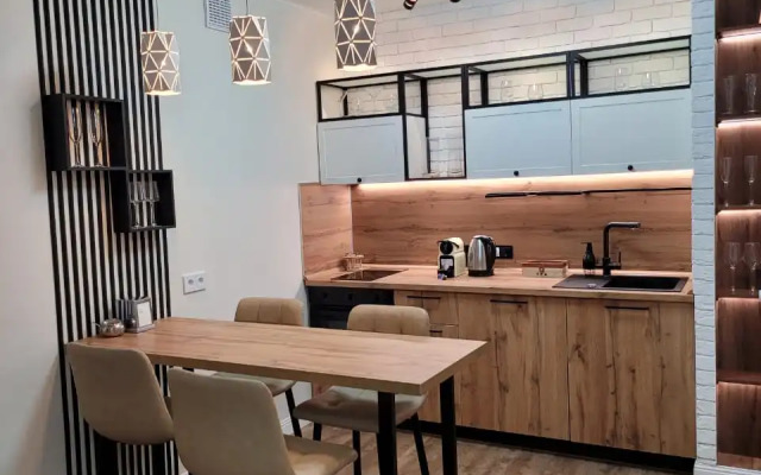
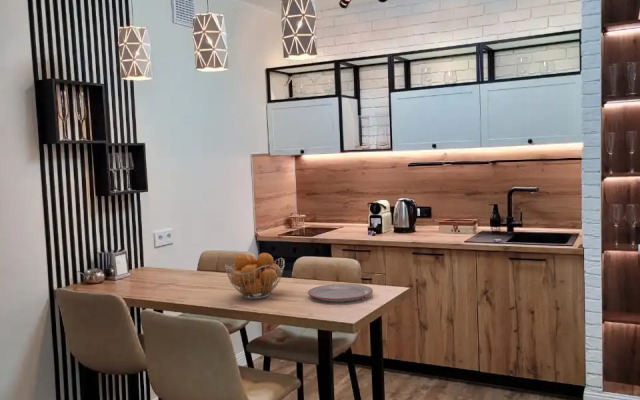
+ plate (340, 293)
+ fruit basket (255, 274)
